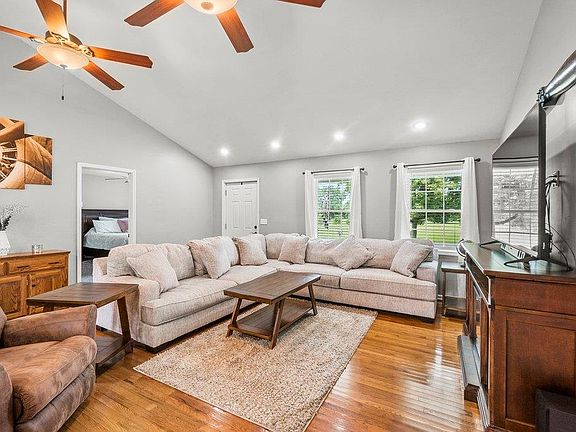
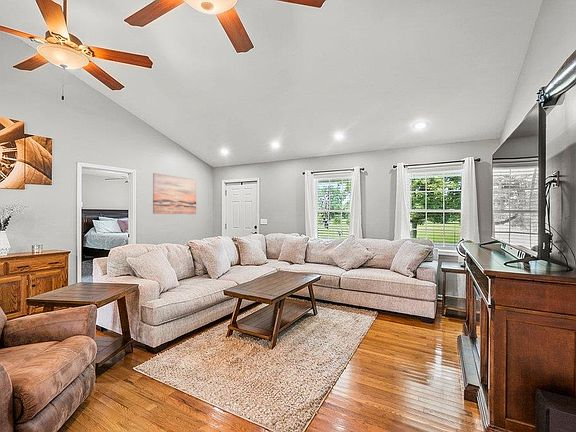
+ wall art (176, 195)
